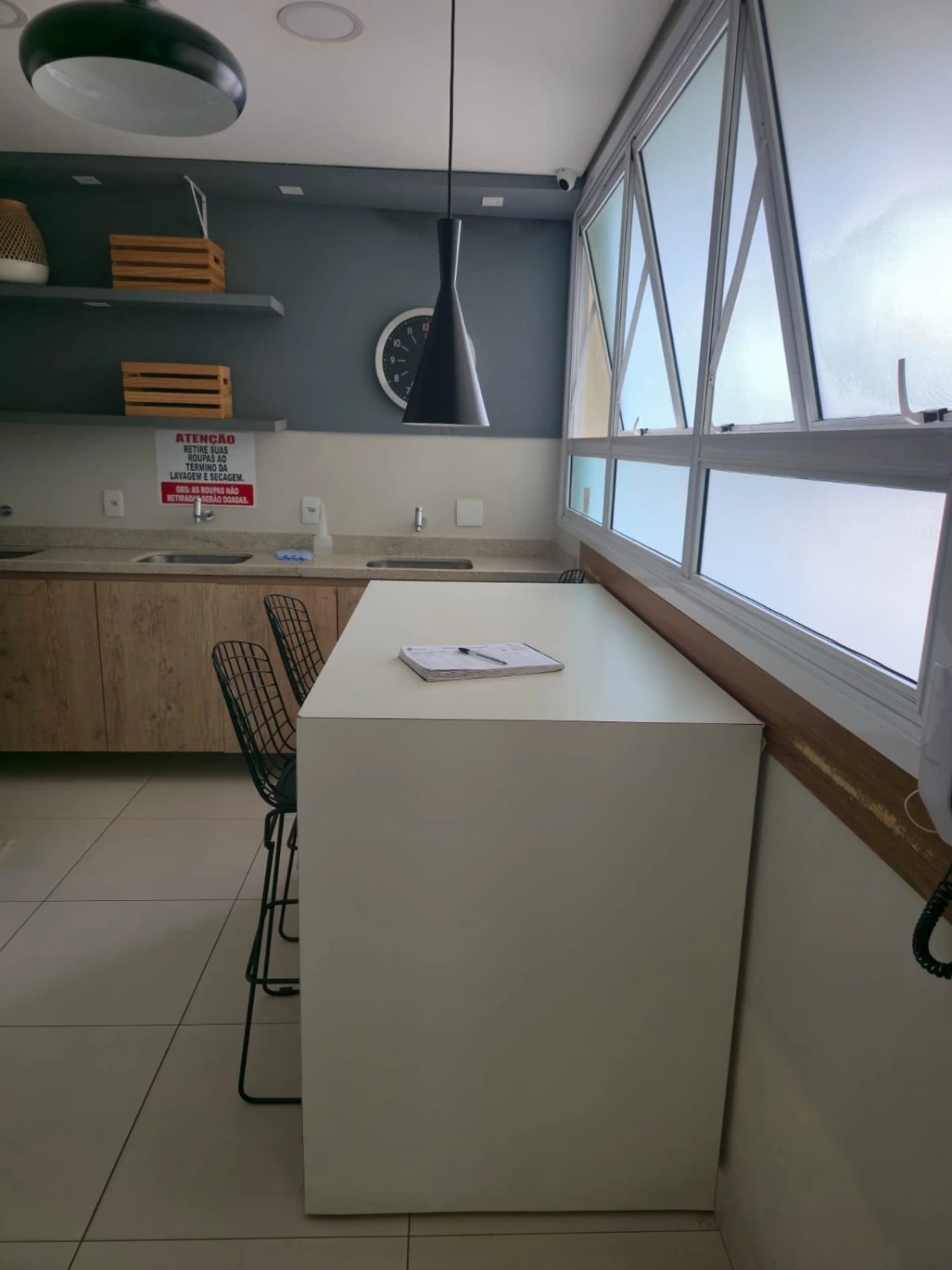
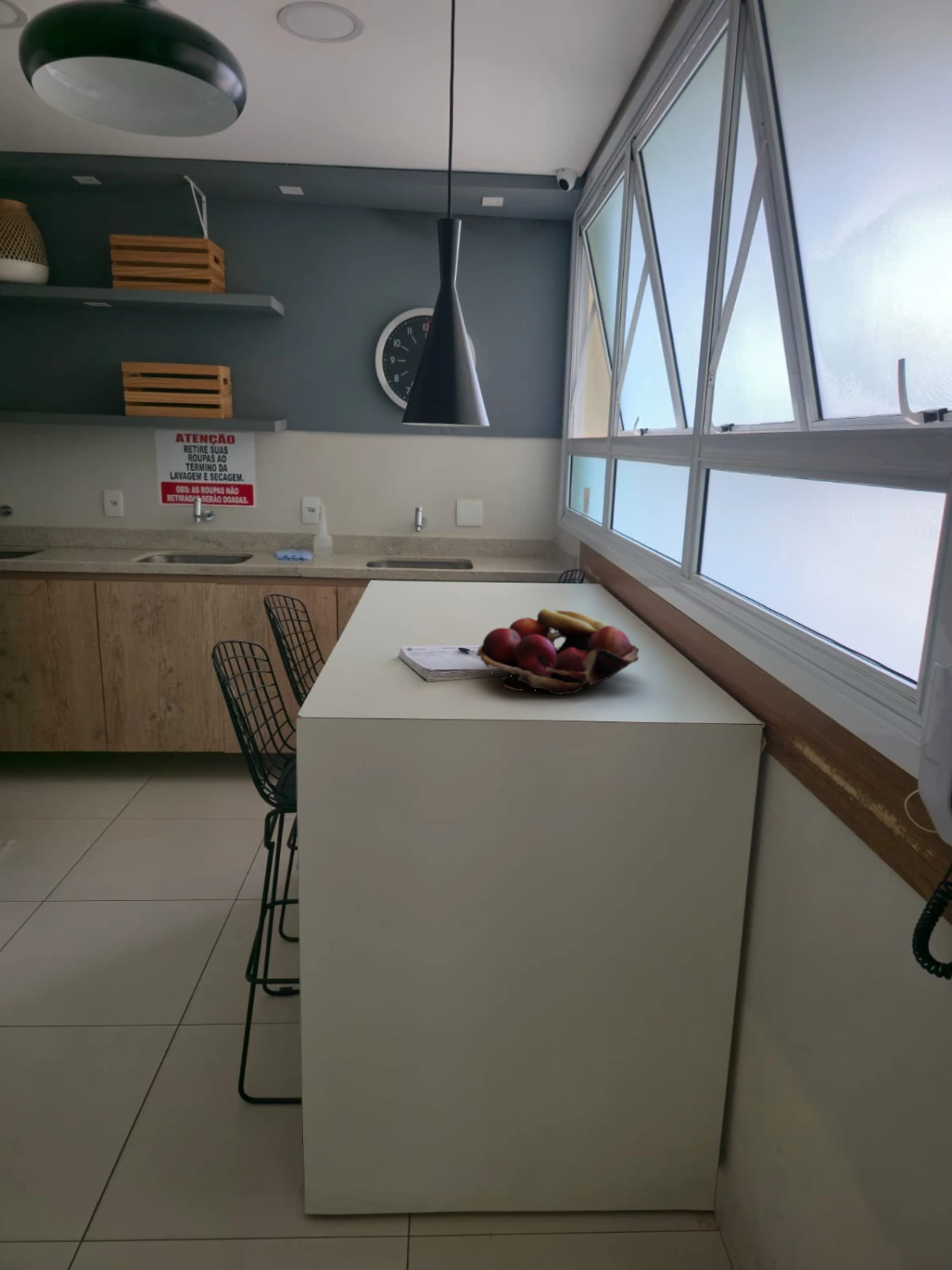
+ fruit basket (558, 648)
